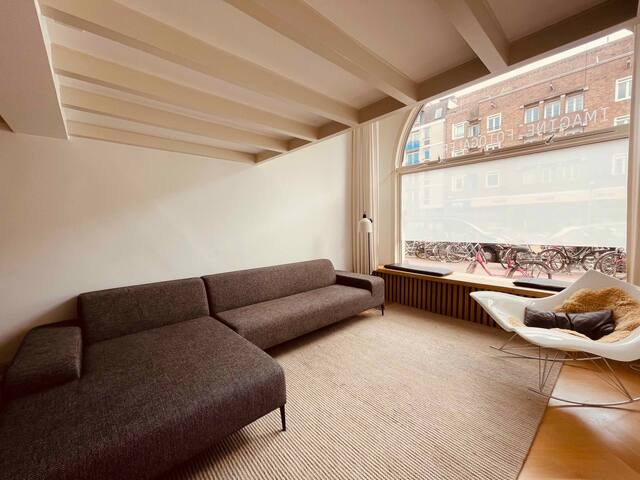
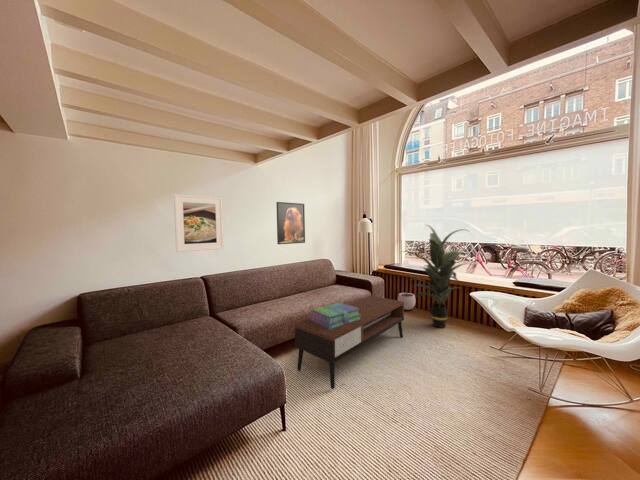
+ indoor plant (436, 274)
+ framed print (200, 223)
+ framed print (291, 223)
+ coffee table (356, 331)
+ plant pot (406, 298)
+ stack of books (335, 313)
